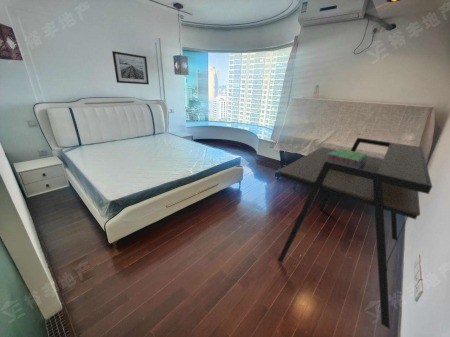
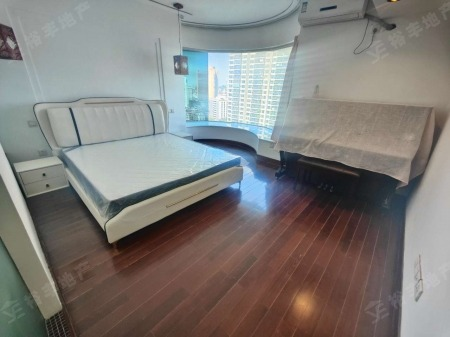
- stack of books (346, 158)
- desk (350, 198)
- wall art (132, 69)
